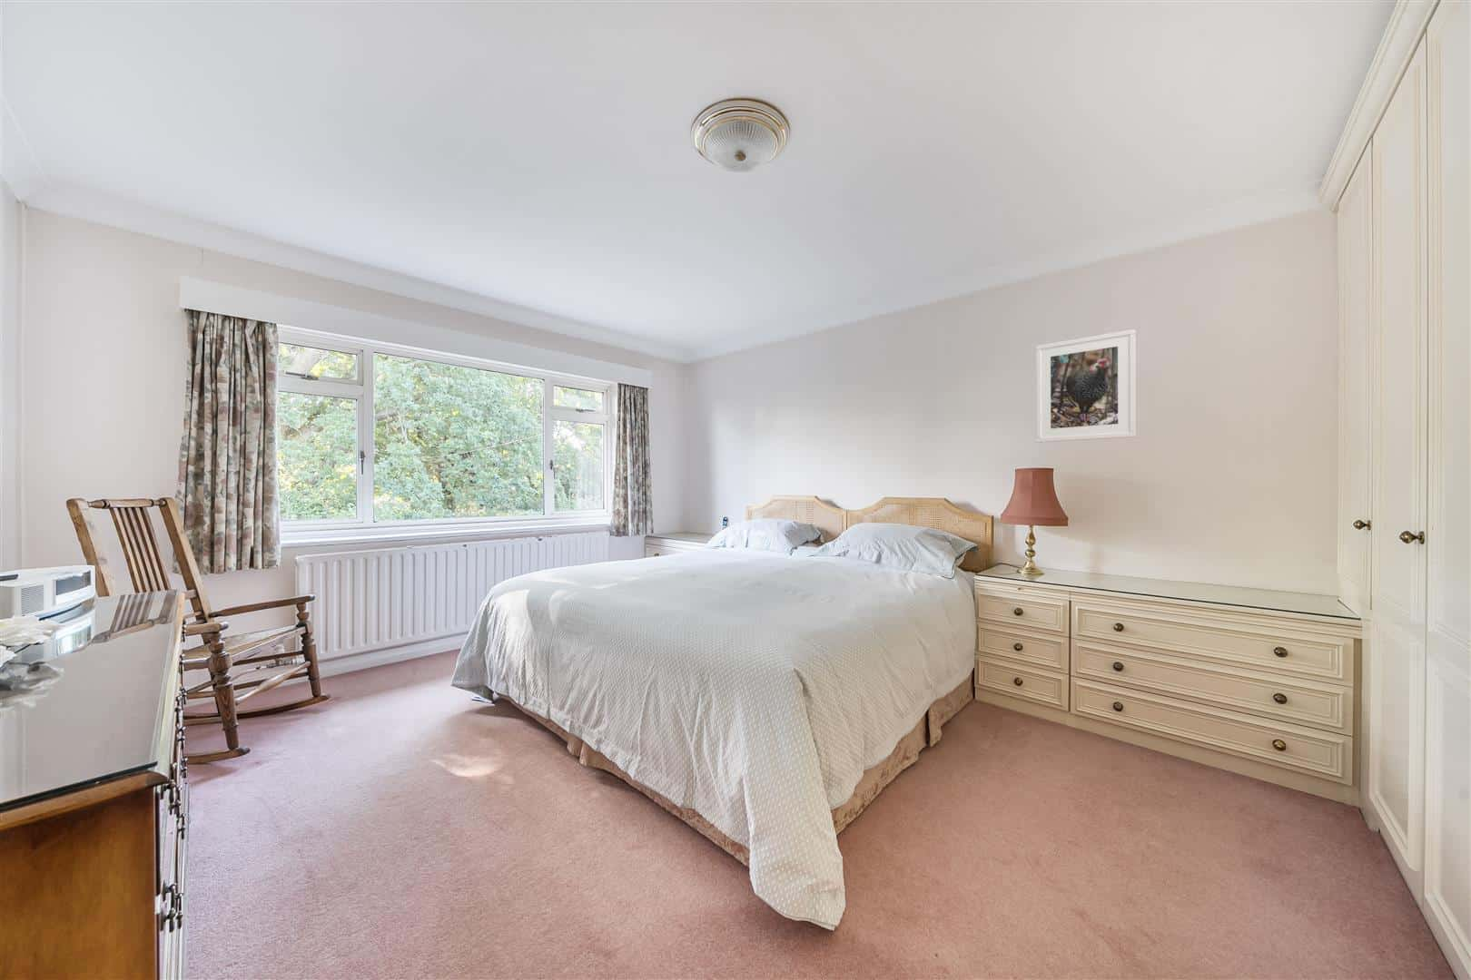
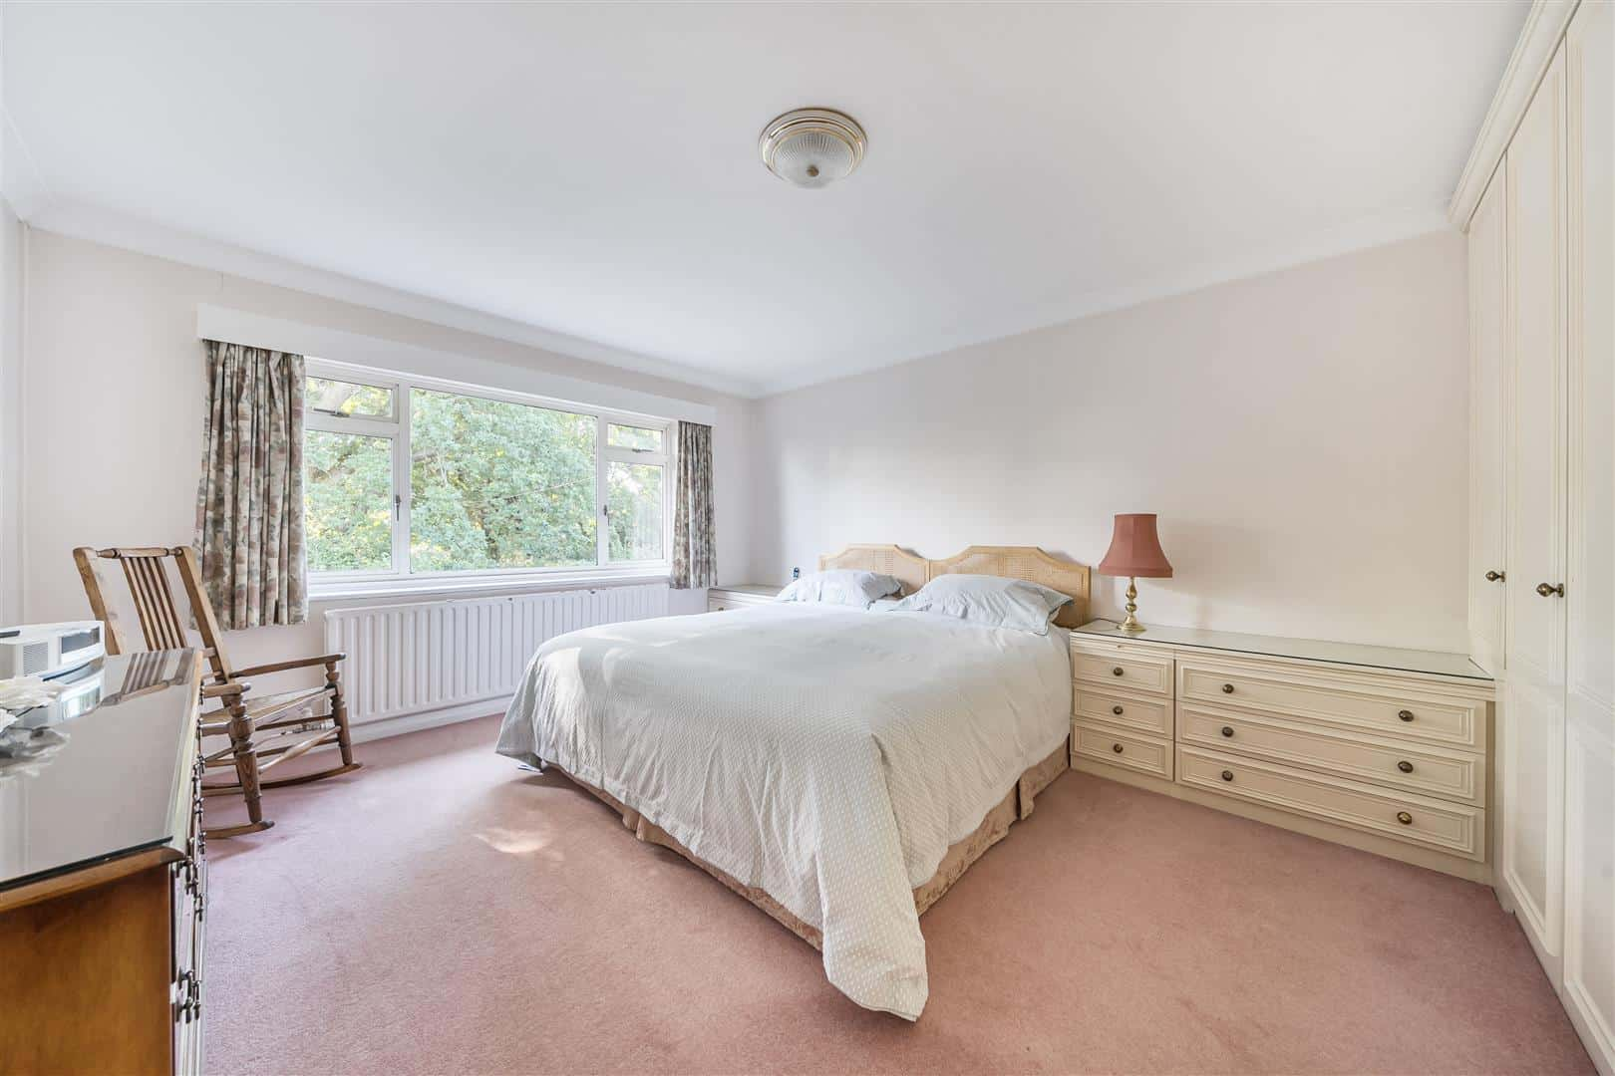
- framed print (1084, 388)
